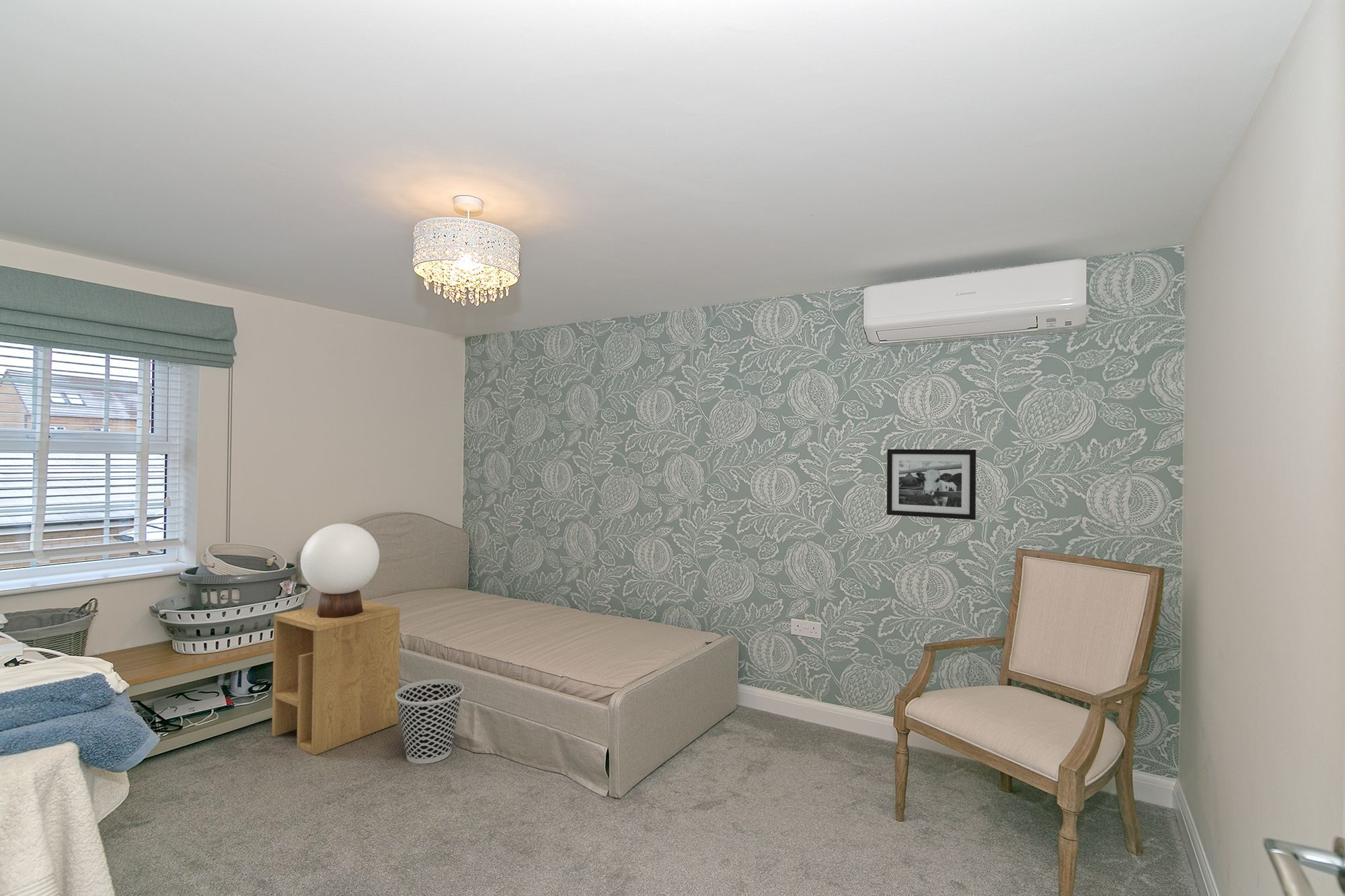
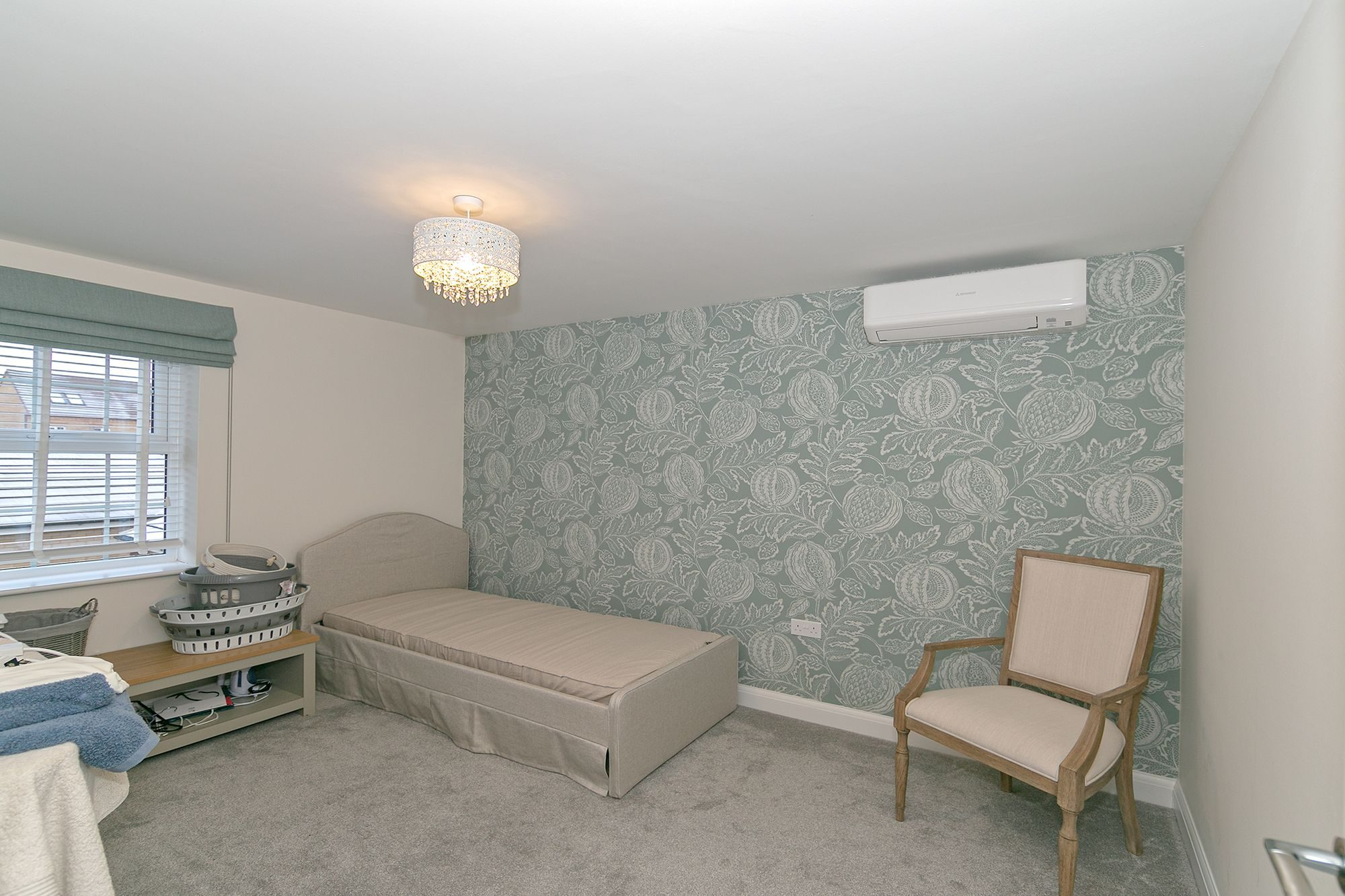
- table lamp (340, 567)
- wastebasket (429, 722)
- side table (337, 670)
- picture frame (930, 483)
